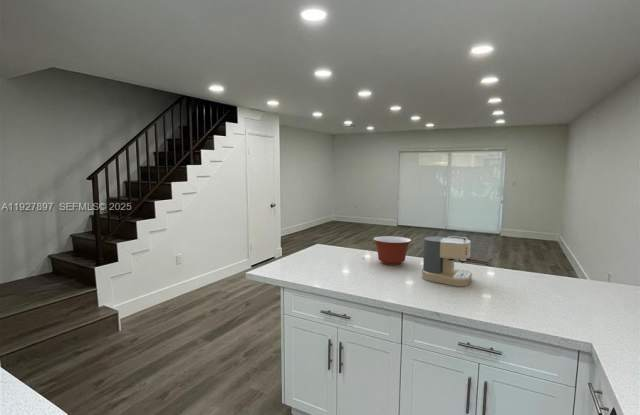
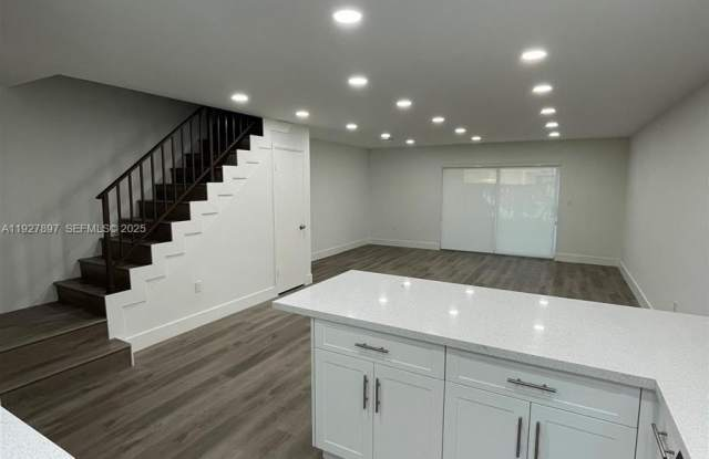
- mixing bowl (391, 251)
- coffee maker (454, 258)
